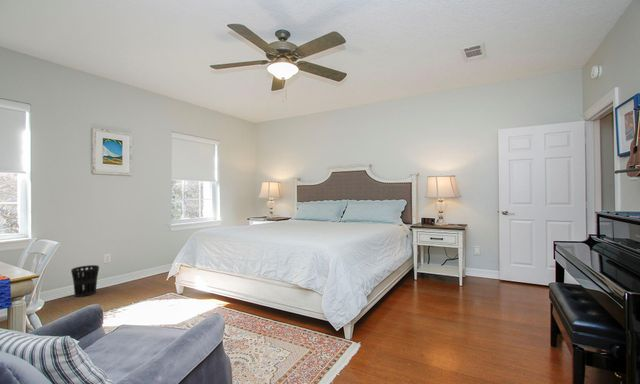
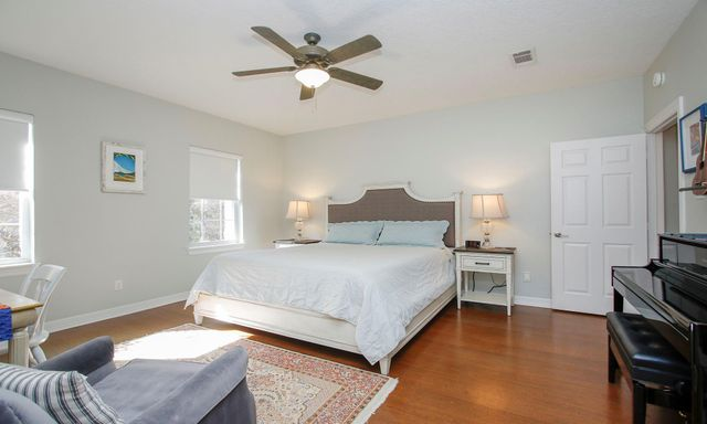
- wastebasket (85, 280)
